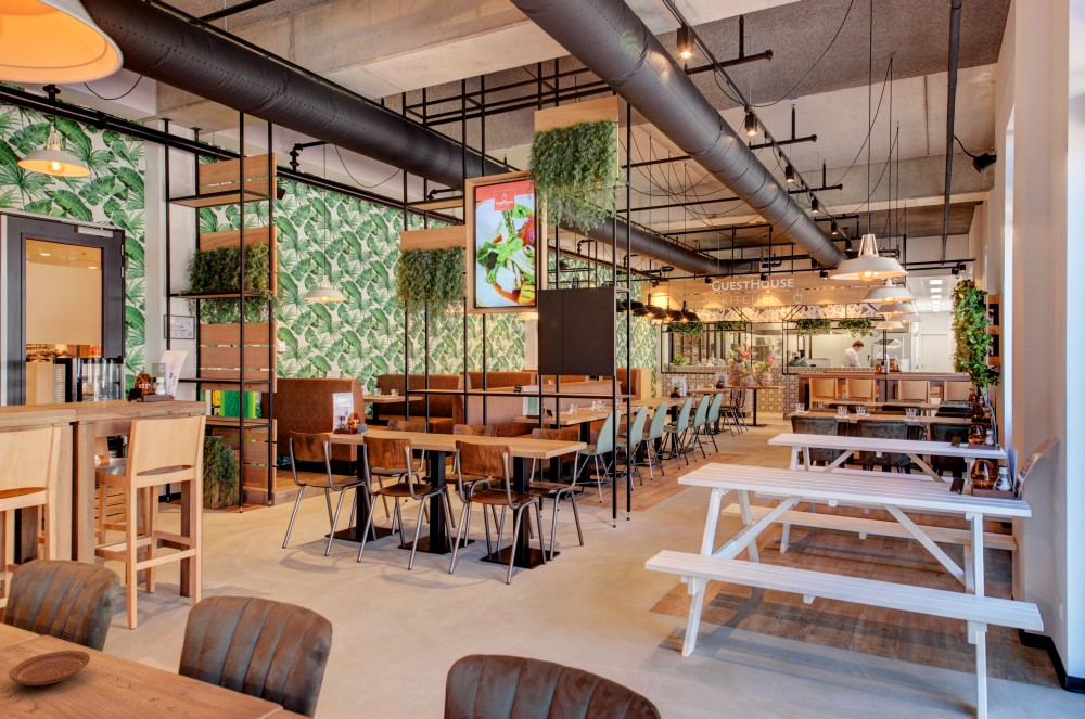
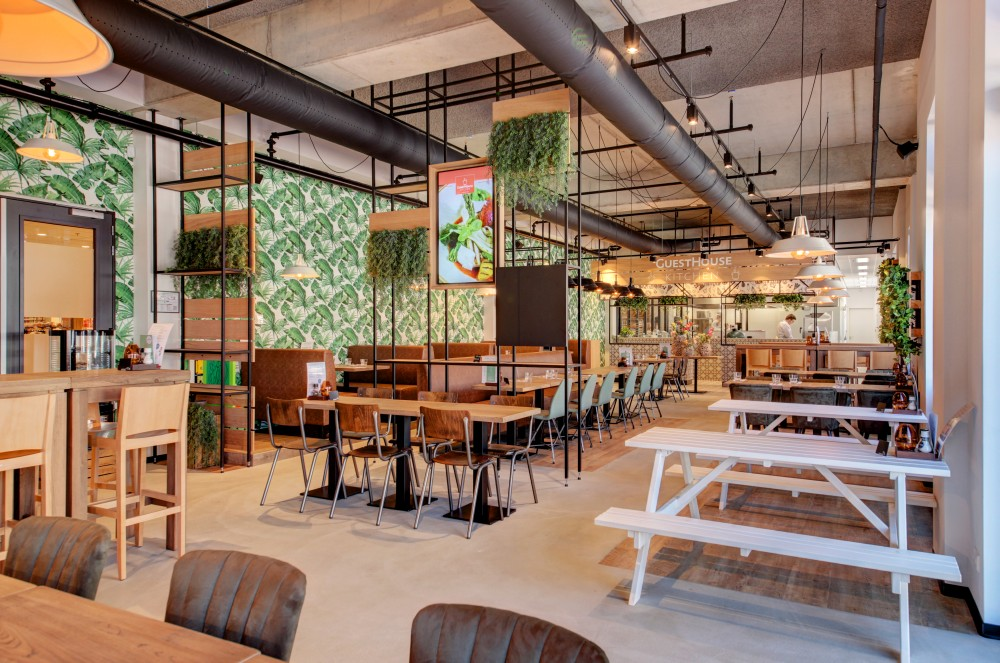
- plate (50, 671)
